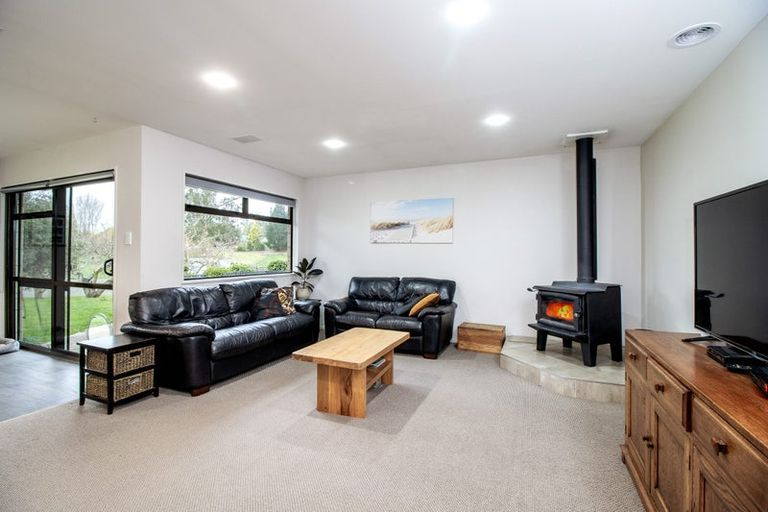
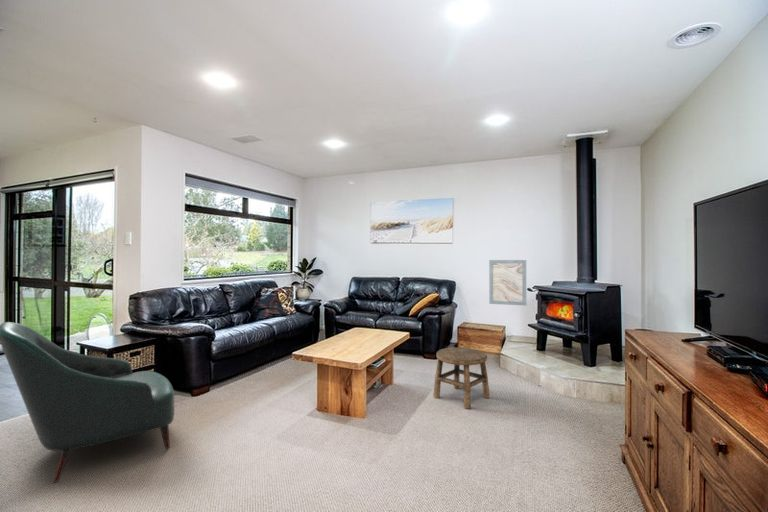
+ wall art (507, 282)
+ armchair (93, 382)
+ stool (462, 374)
